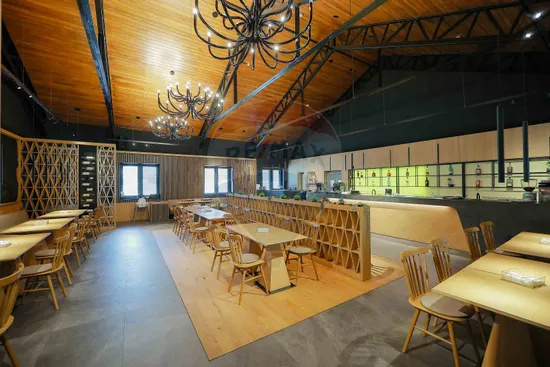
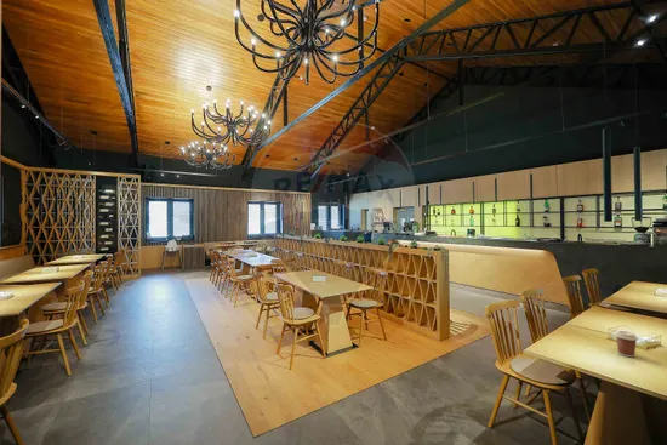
+ coffee cup (626, 343)
